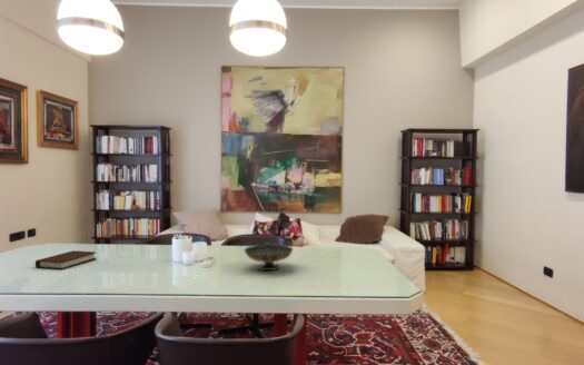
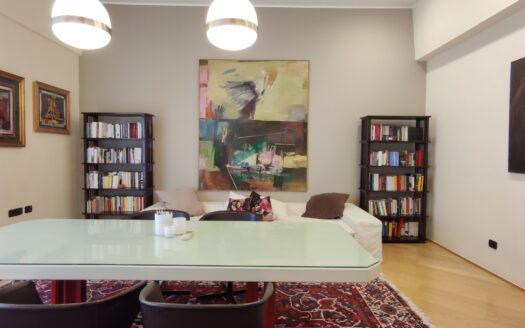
- book (67, 259)
- decorative bowl (268, 258)
